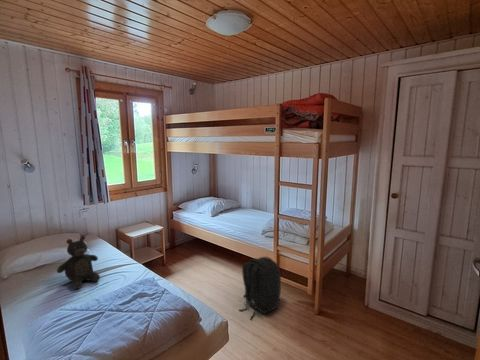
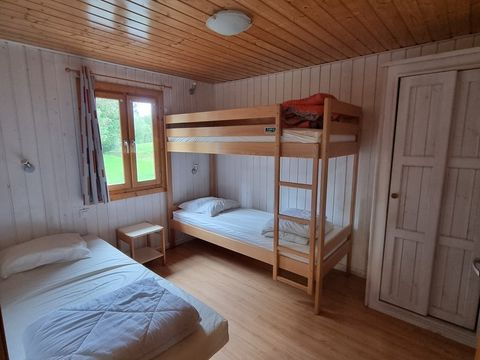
- teddy bear (80, 260)
- backpack (259, 282)
